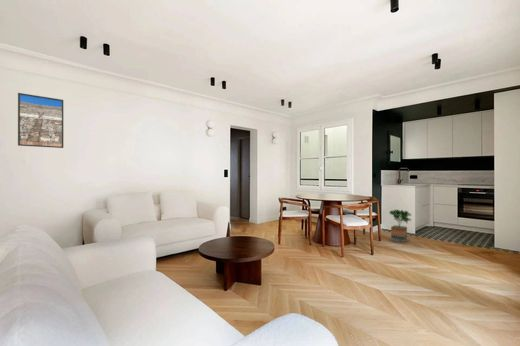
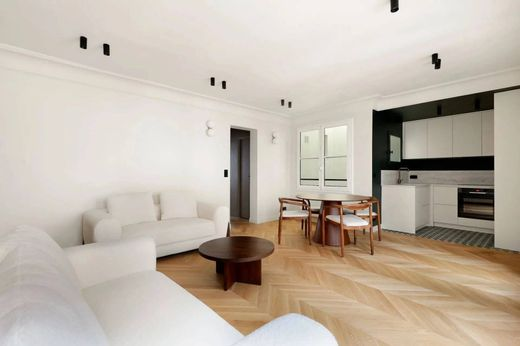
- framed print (41, 121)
- potted tree (399, 225)
